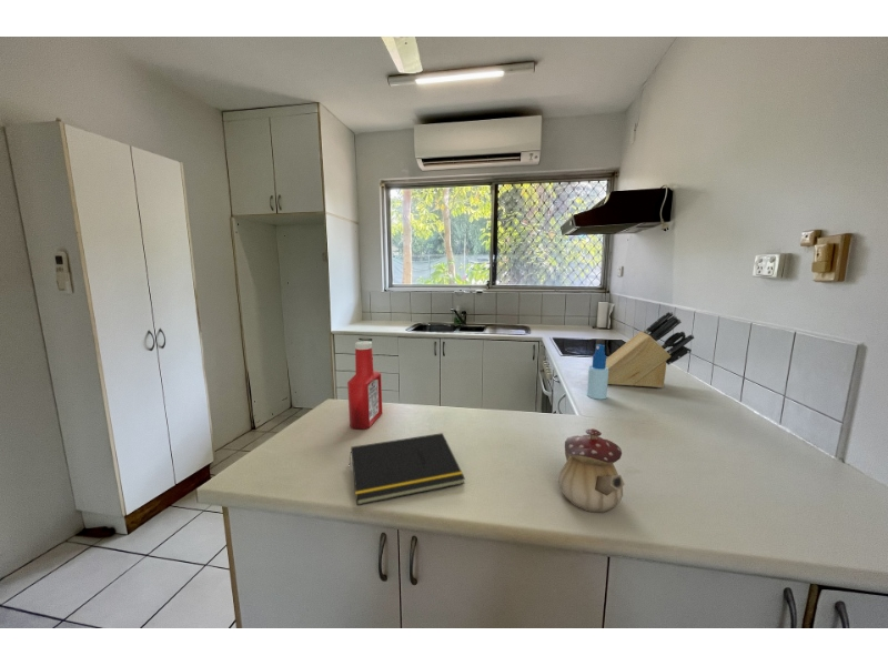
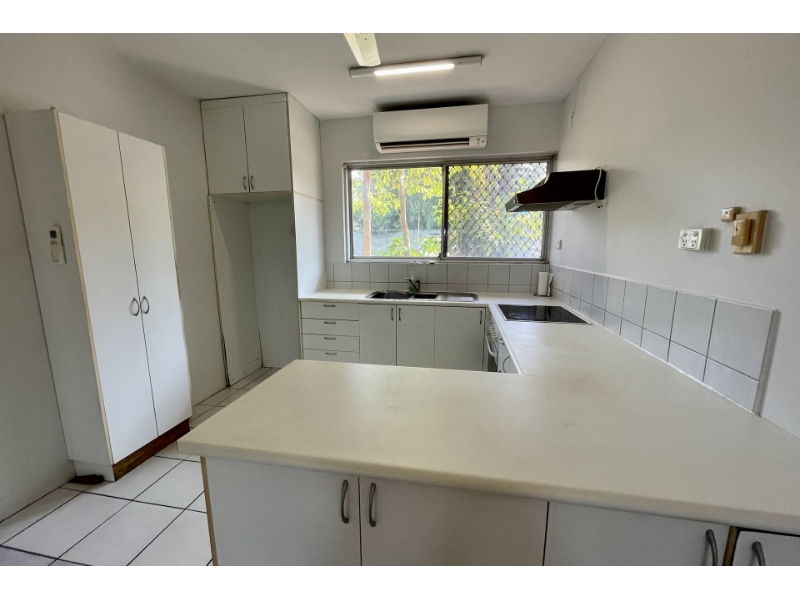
- teapot (588, 461)
- notepad (405, 464)
- knife block (640, 347)
- soap bottle (364, 382)
- spray bottle (598, 370)
